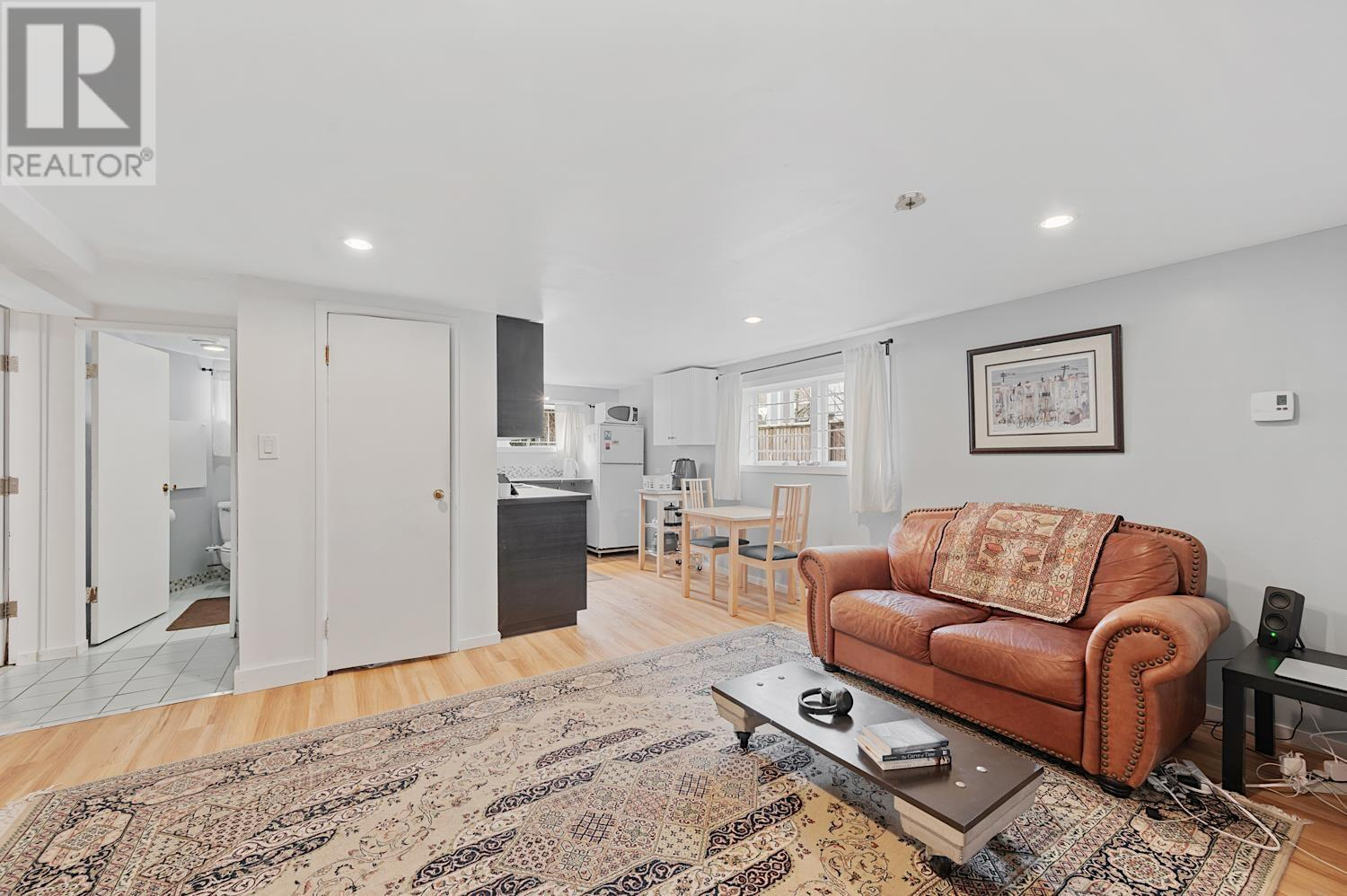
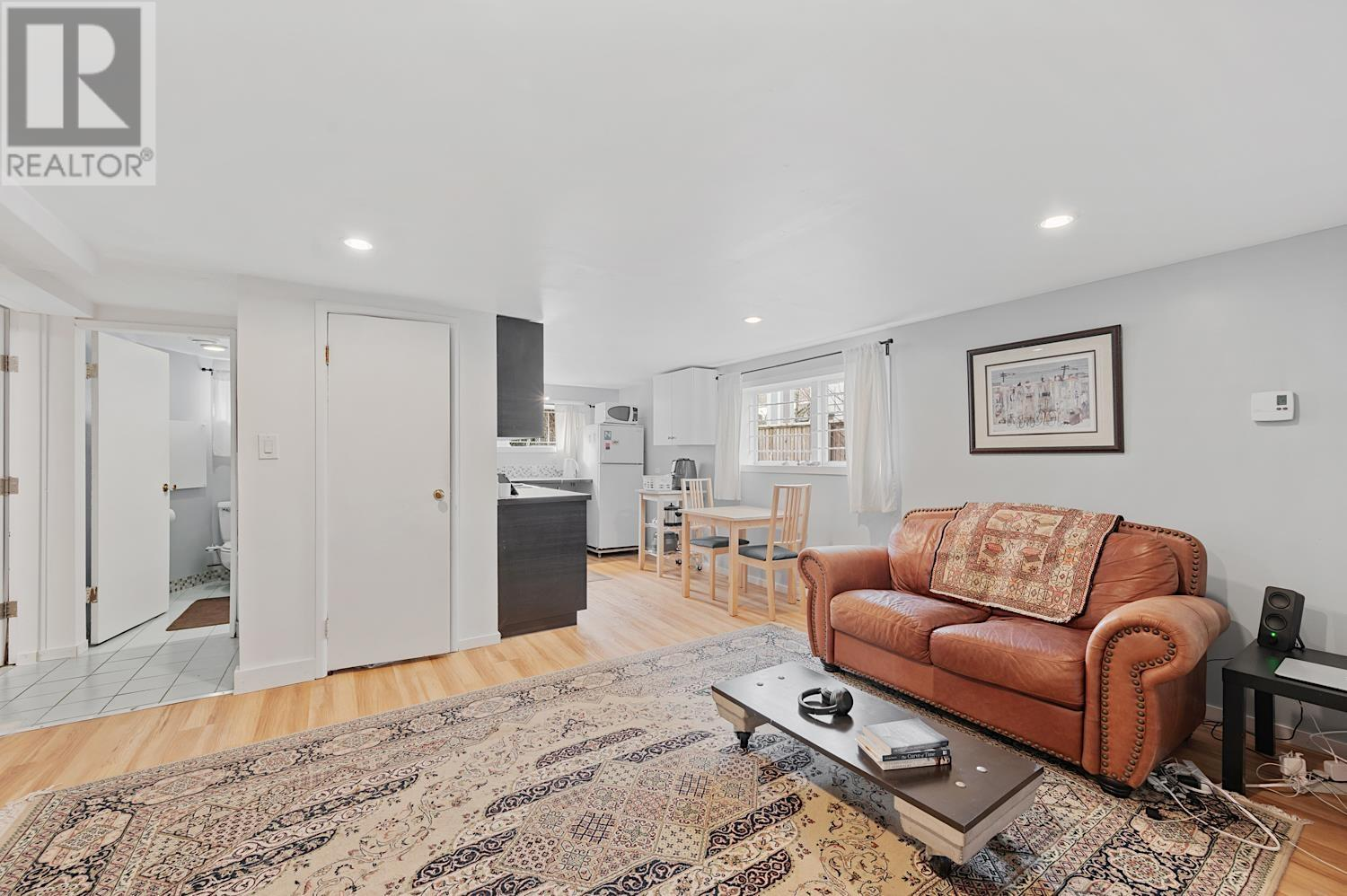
- smoke detector (909, 200)
